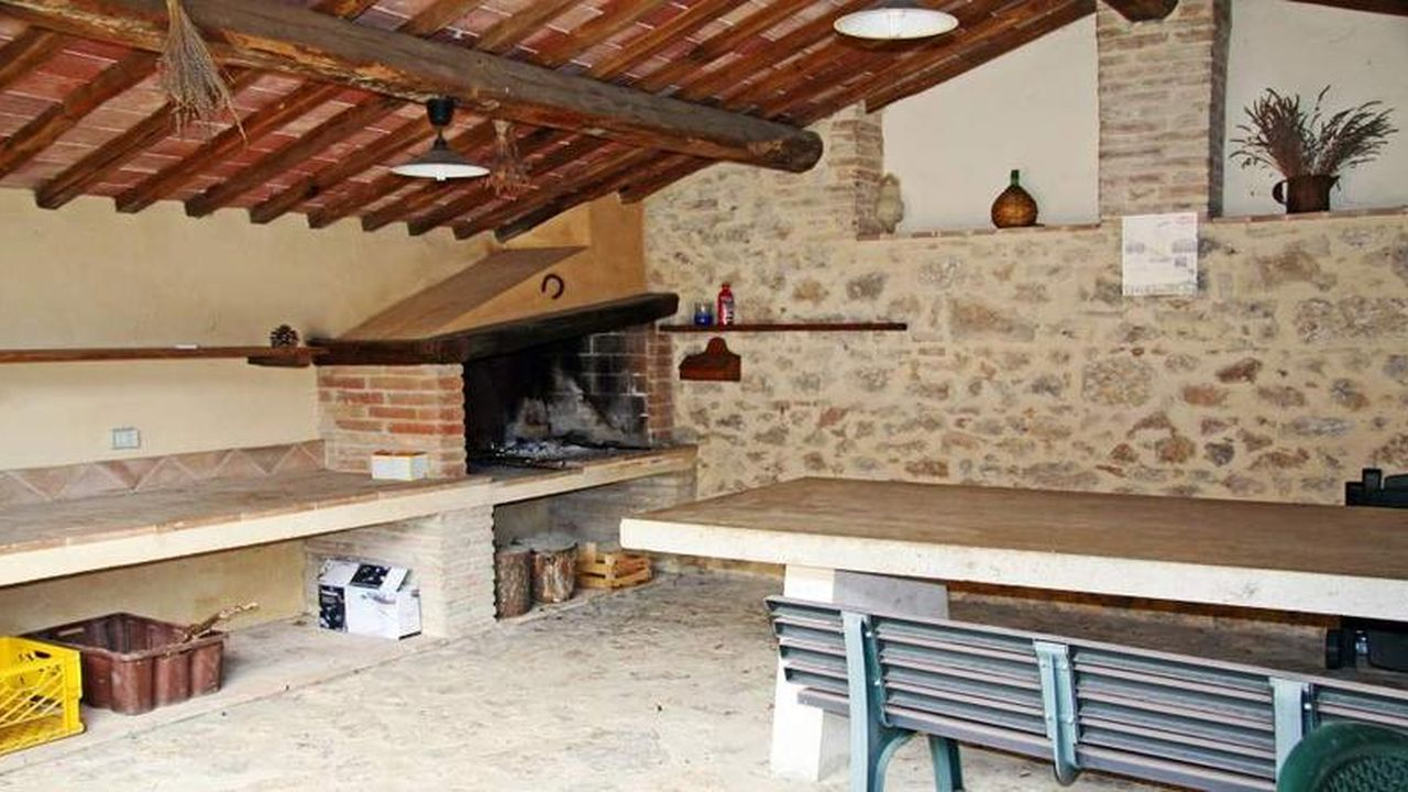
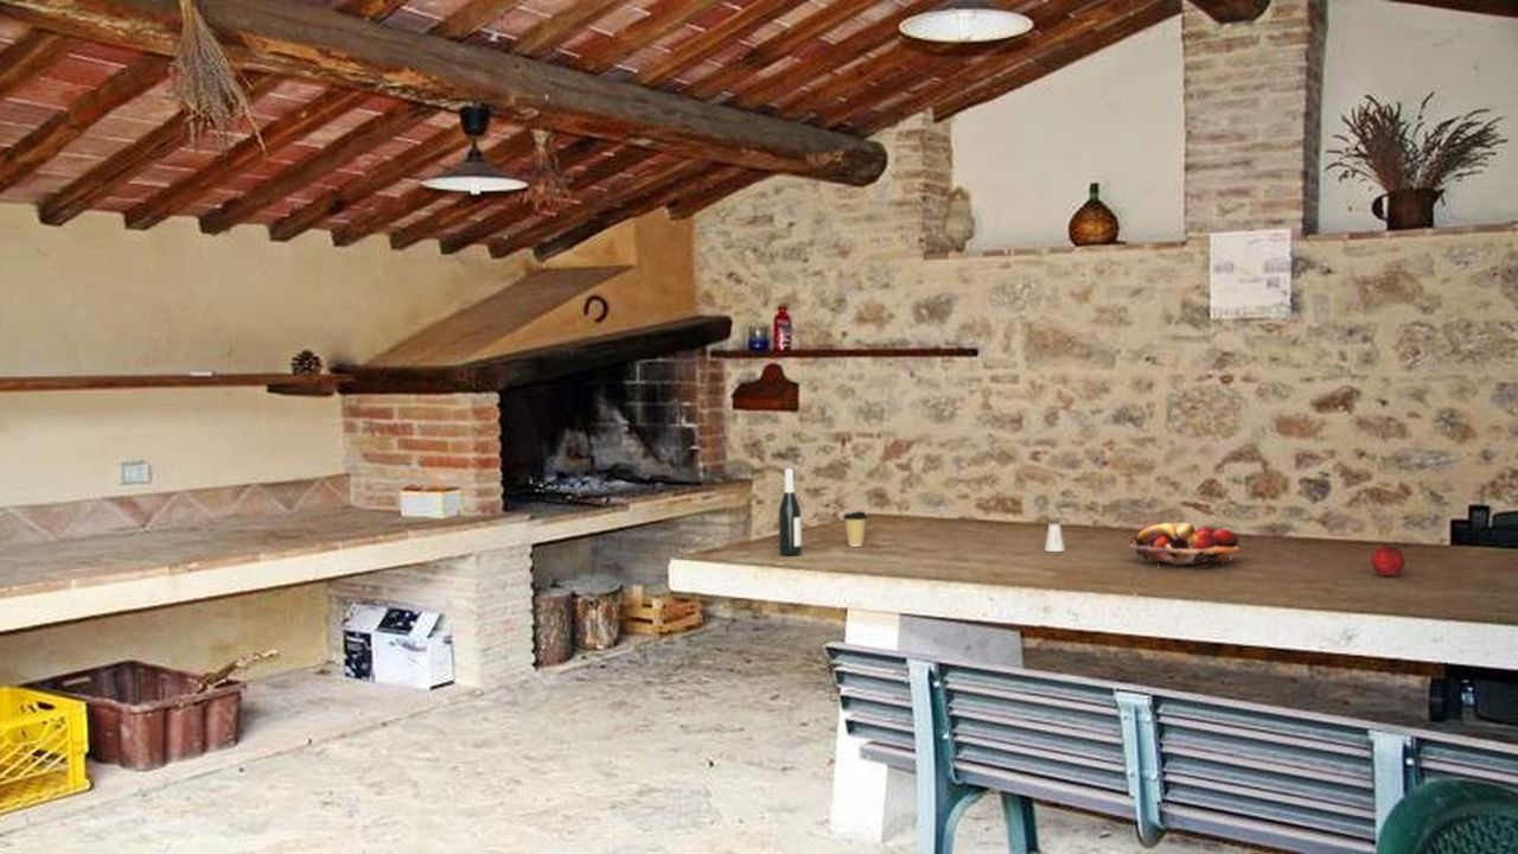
+ fruit basket (1184, 542)
+ fruit (1388, 559)
+ wine bottle (789, 510)
+ coffee cup (855, 529)
+ saltshaker (1054, 535)
